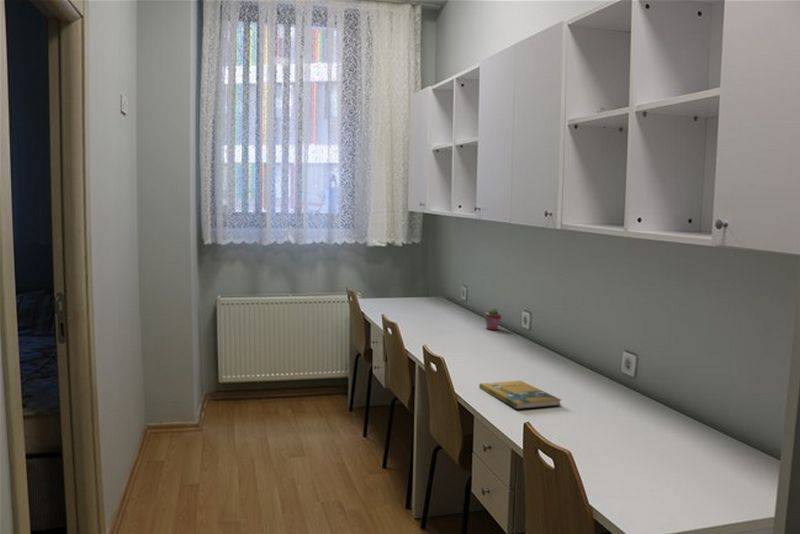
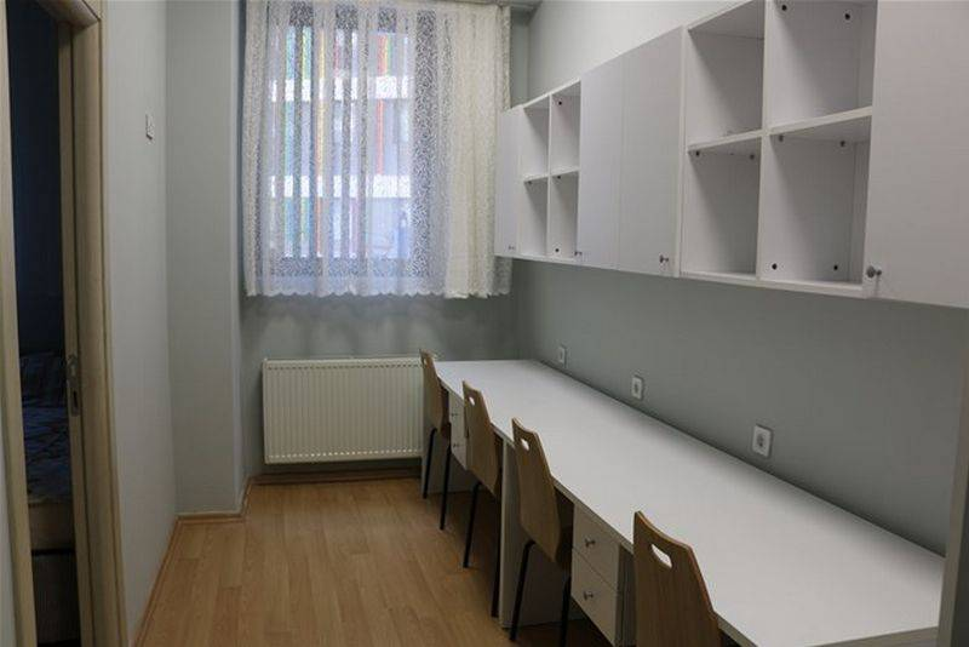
- booklet (518, 393)
- potted succulent (492, 318)
